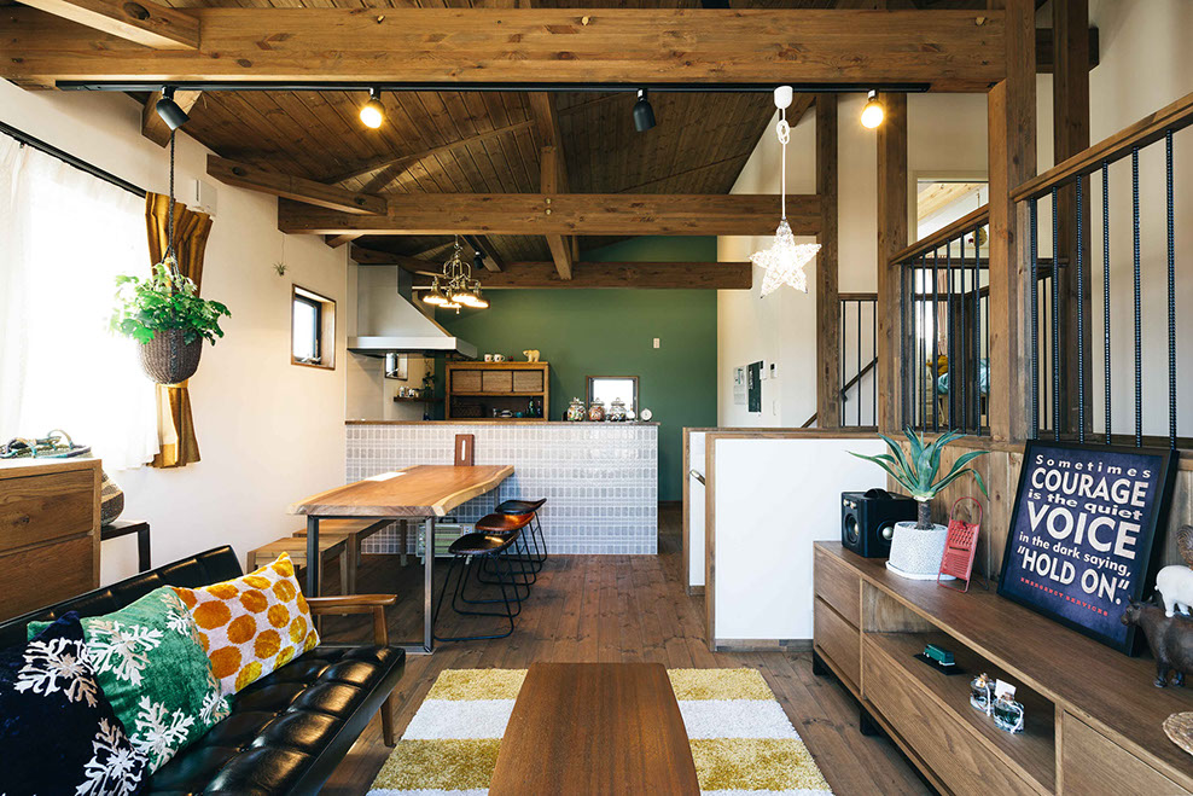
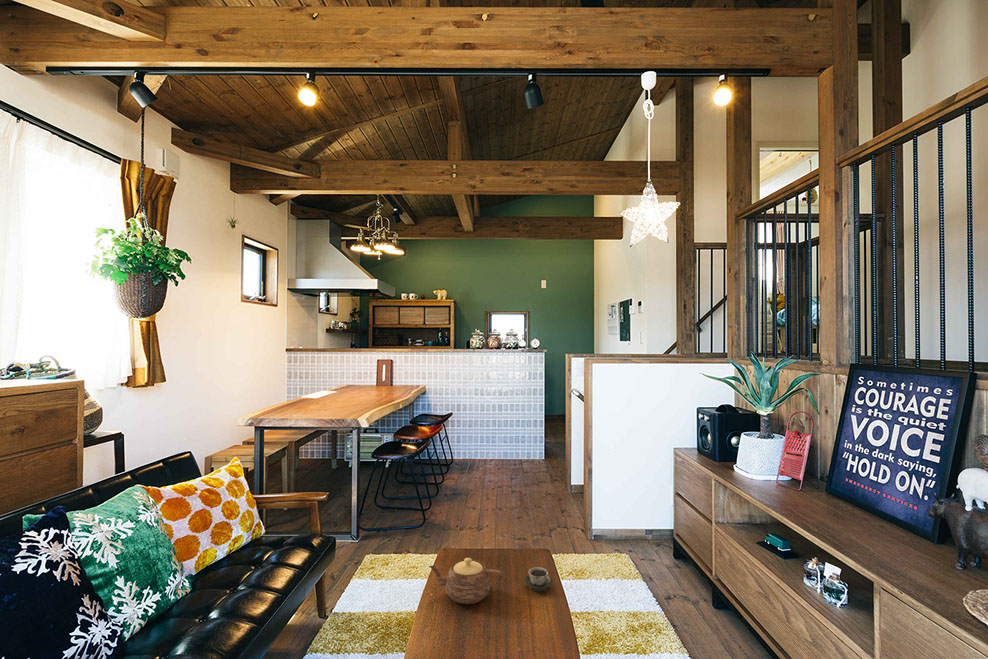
+ cup (538, 579)
+ teapot (465, 577)
